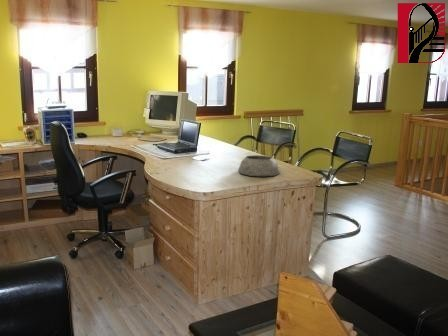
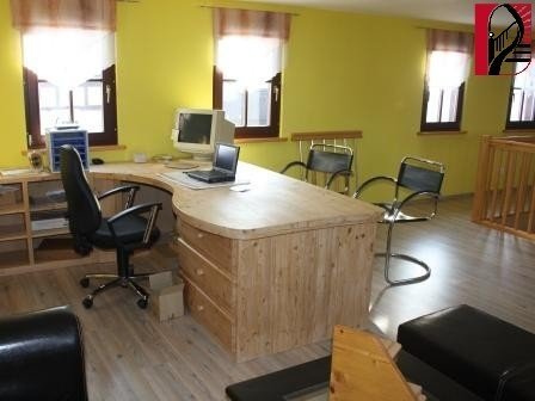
- plant pot (258, 164)
